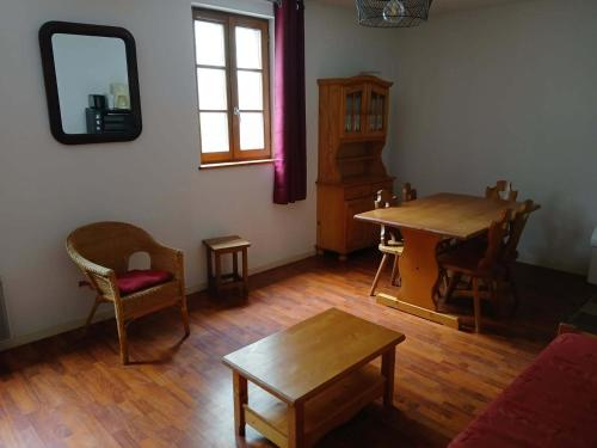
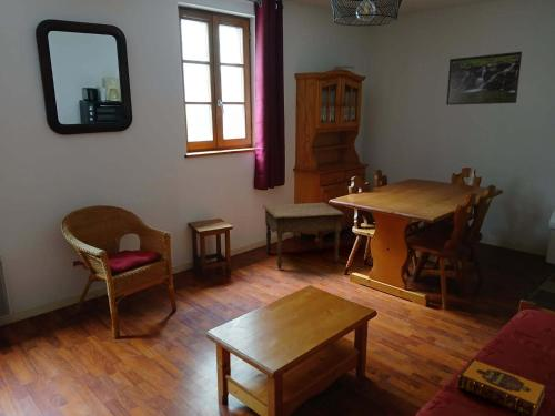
+ hardback book (500, 386)
+ side table (302, 233)
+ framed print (481, 80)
